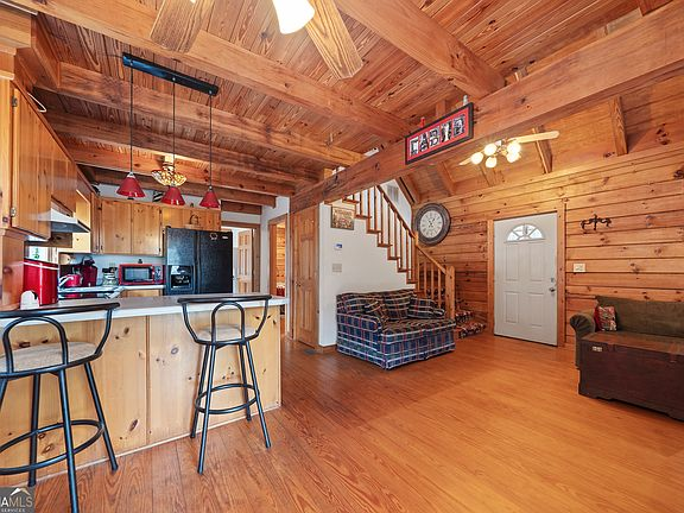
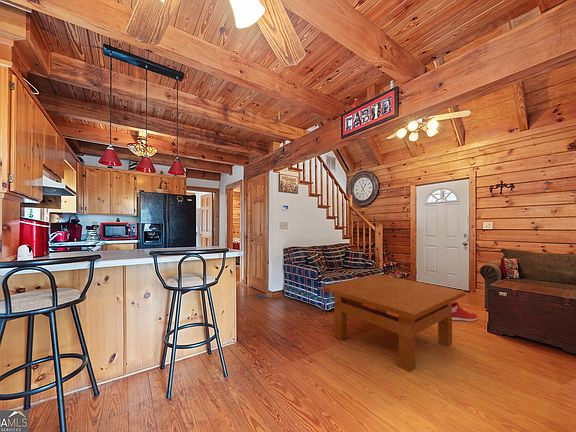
+ table (391, 315)
+ sneaker (462, 311)
